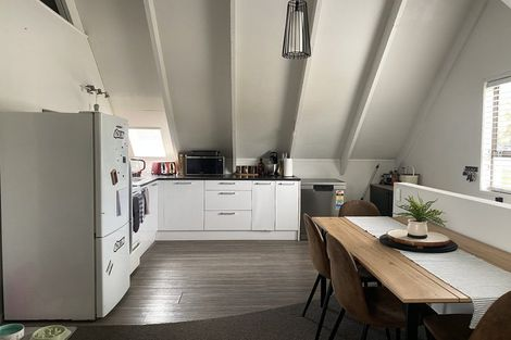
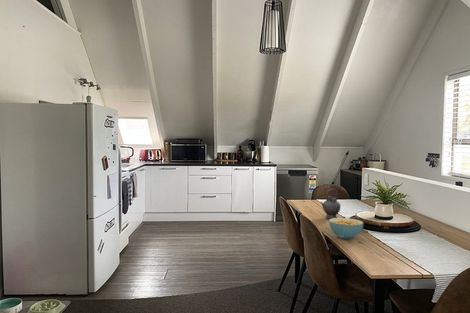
+ cereal bowl (345, 229)
+ teapot (329, 203)
